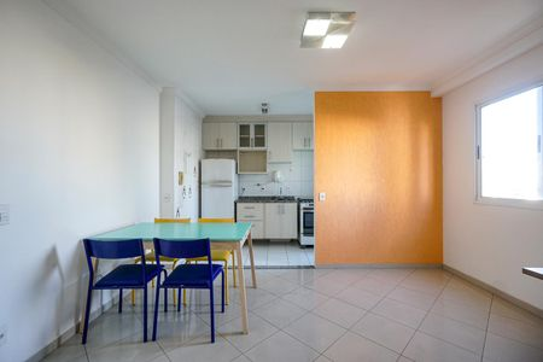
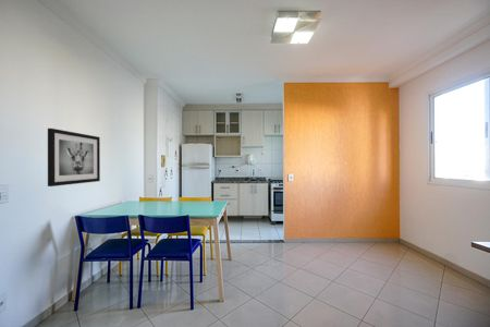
+ wall art (76, 158)
